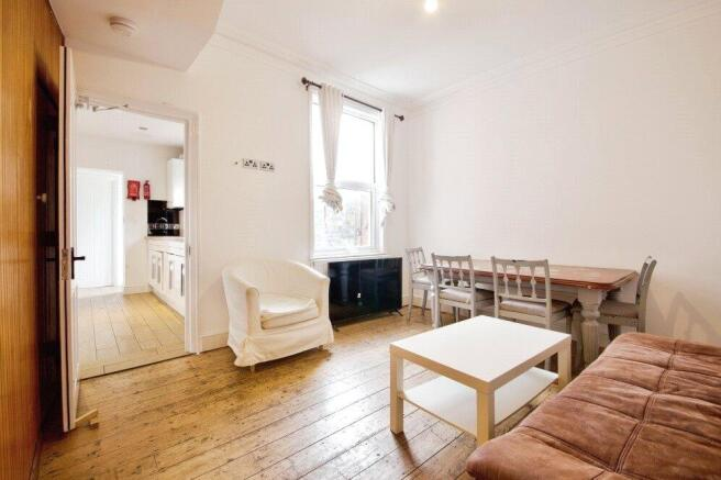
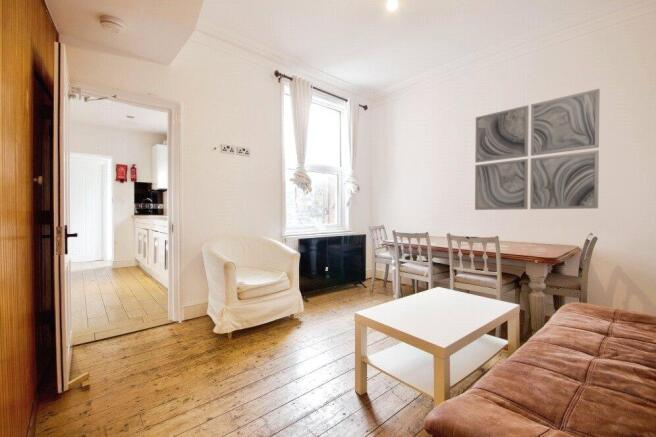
+ wall art (531, 158)
